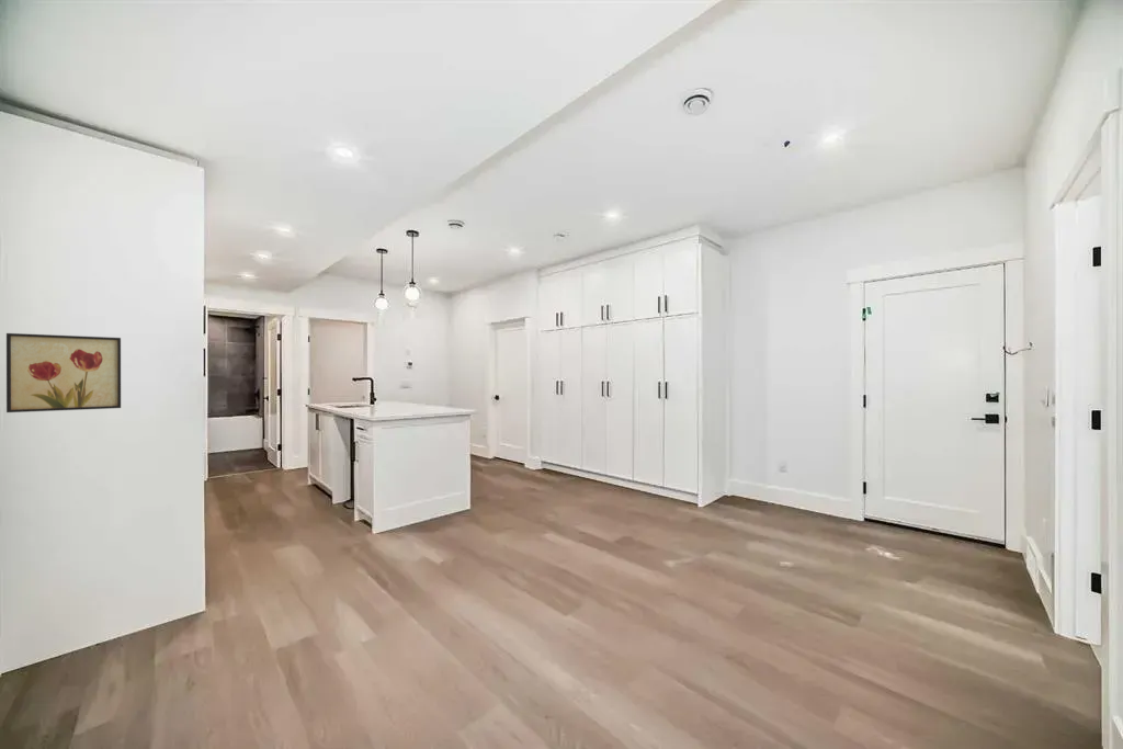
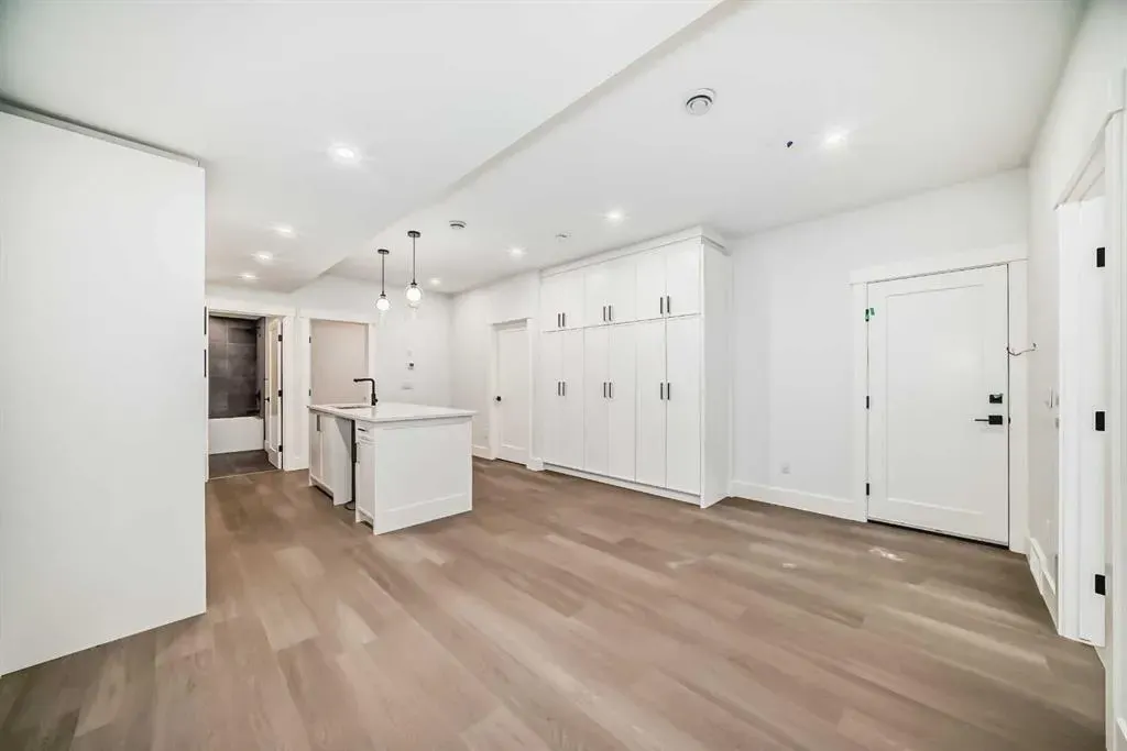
- wall art (67, 373)
